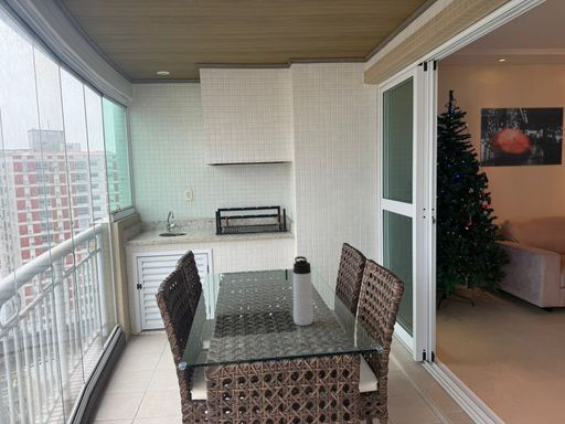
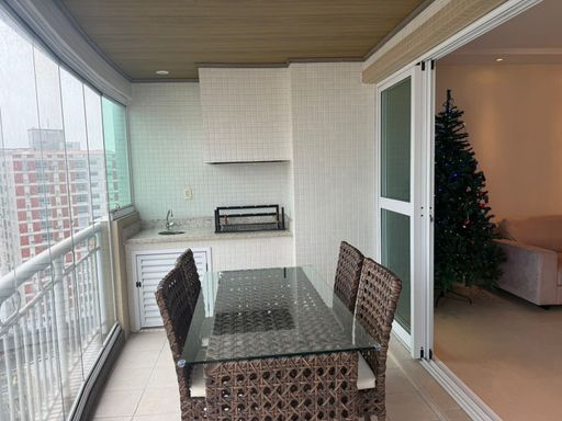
- wall art (521, 137)
- thermos bottle (301, 289)
